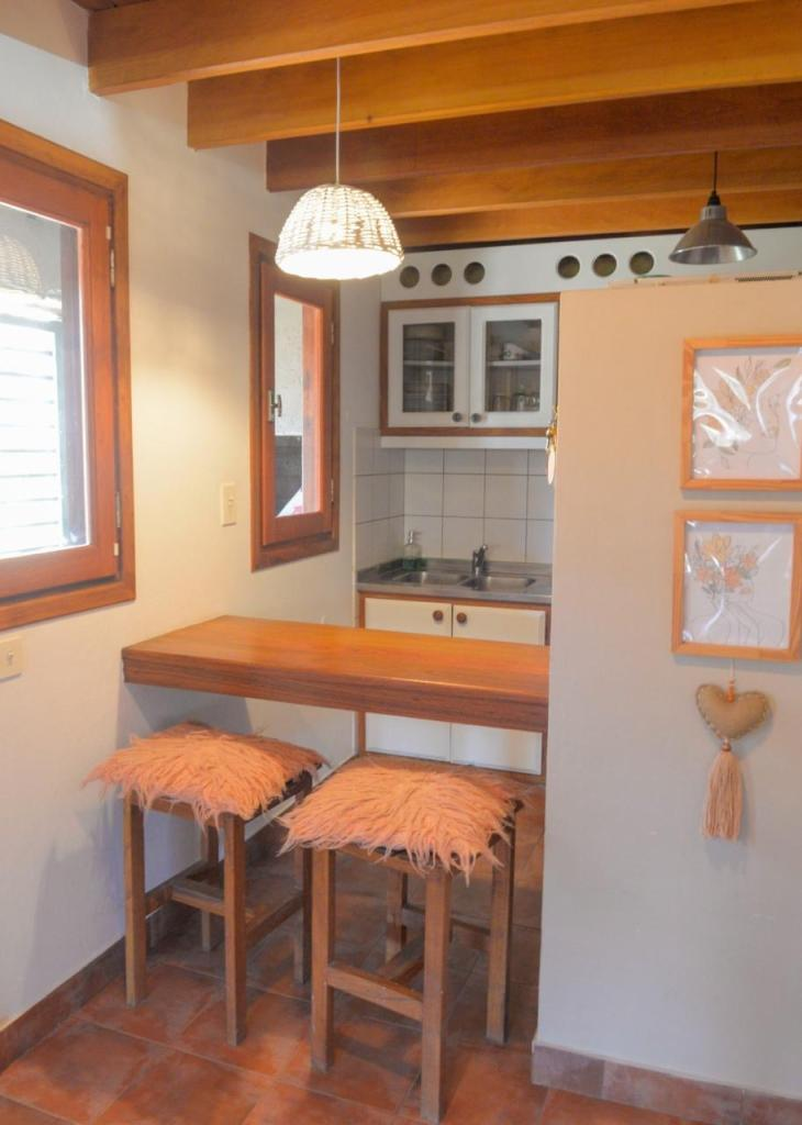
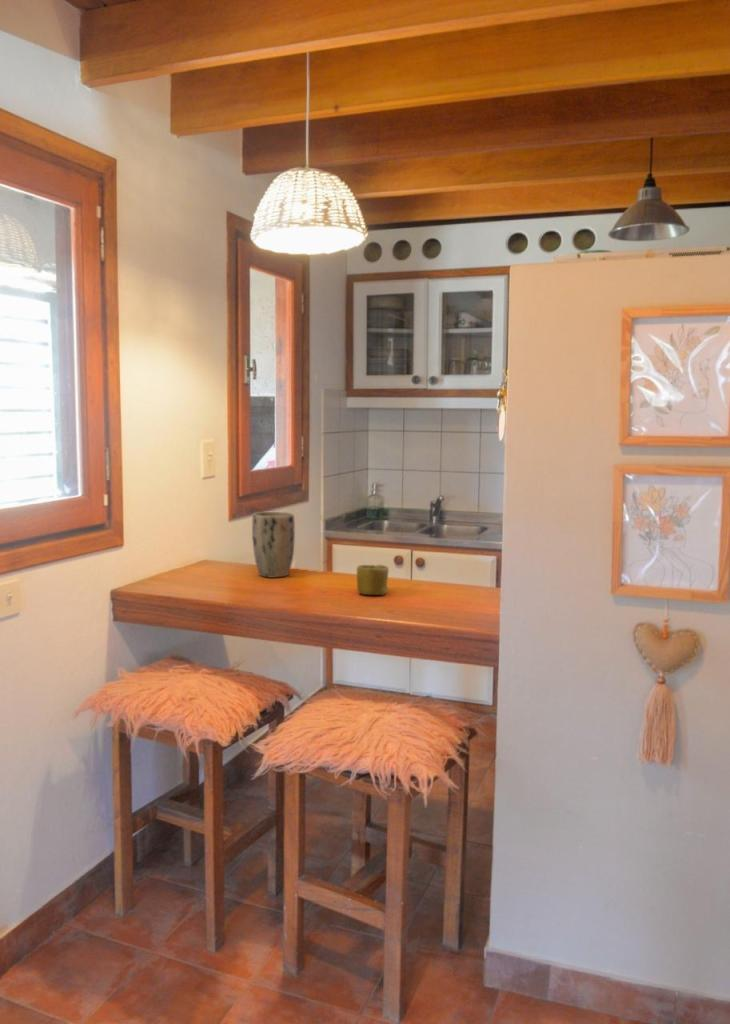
+ plant pot (273, 544)
+ mug (374, 578)
